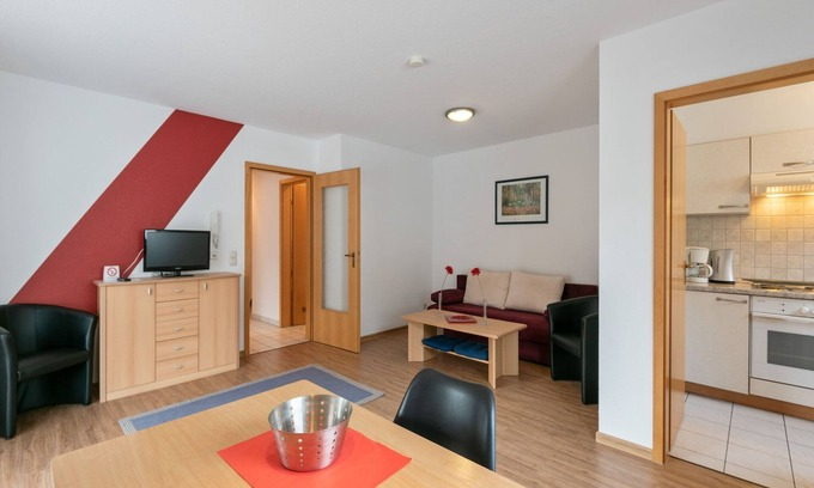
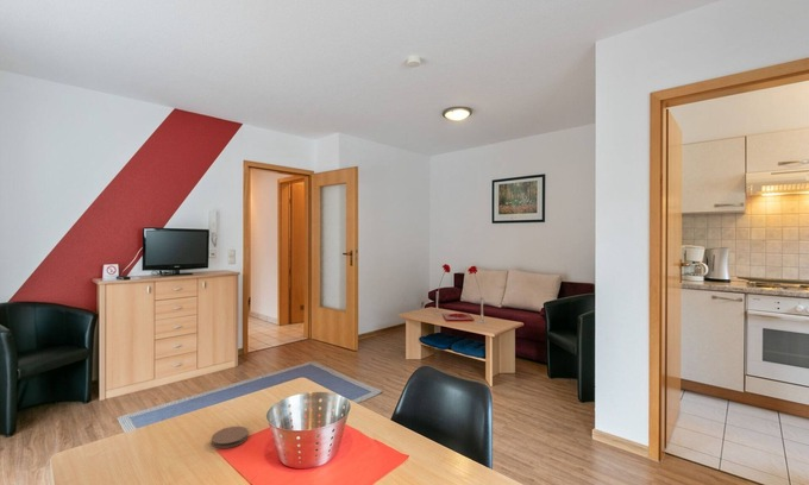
+ coaster (230, 436)
